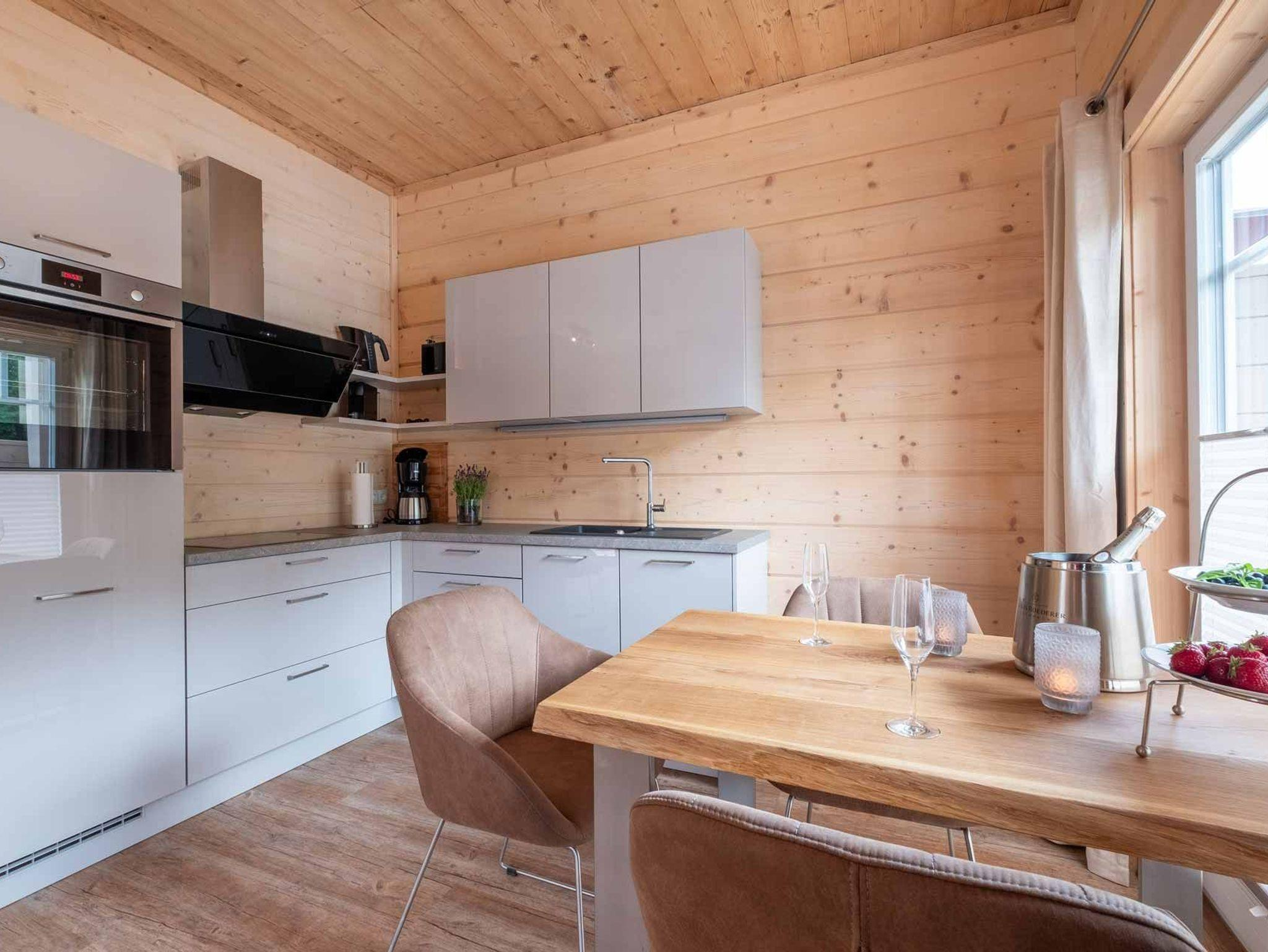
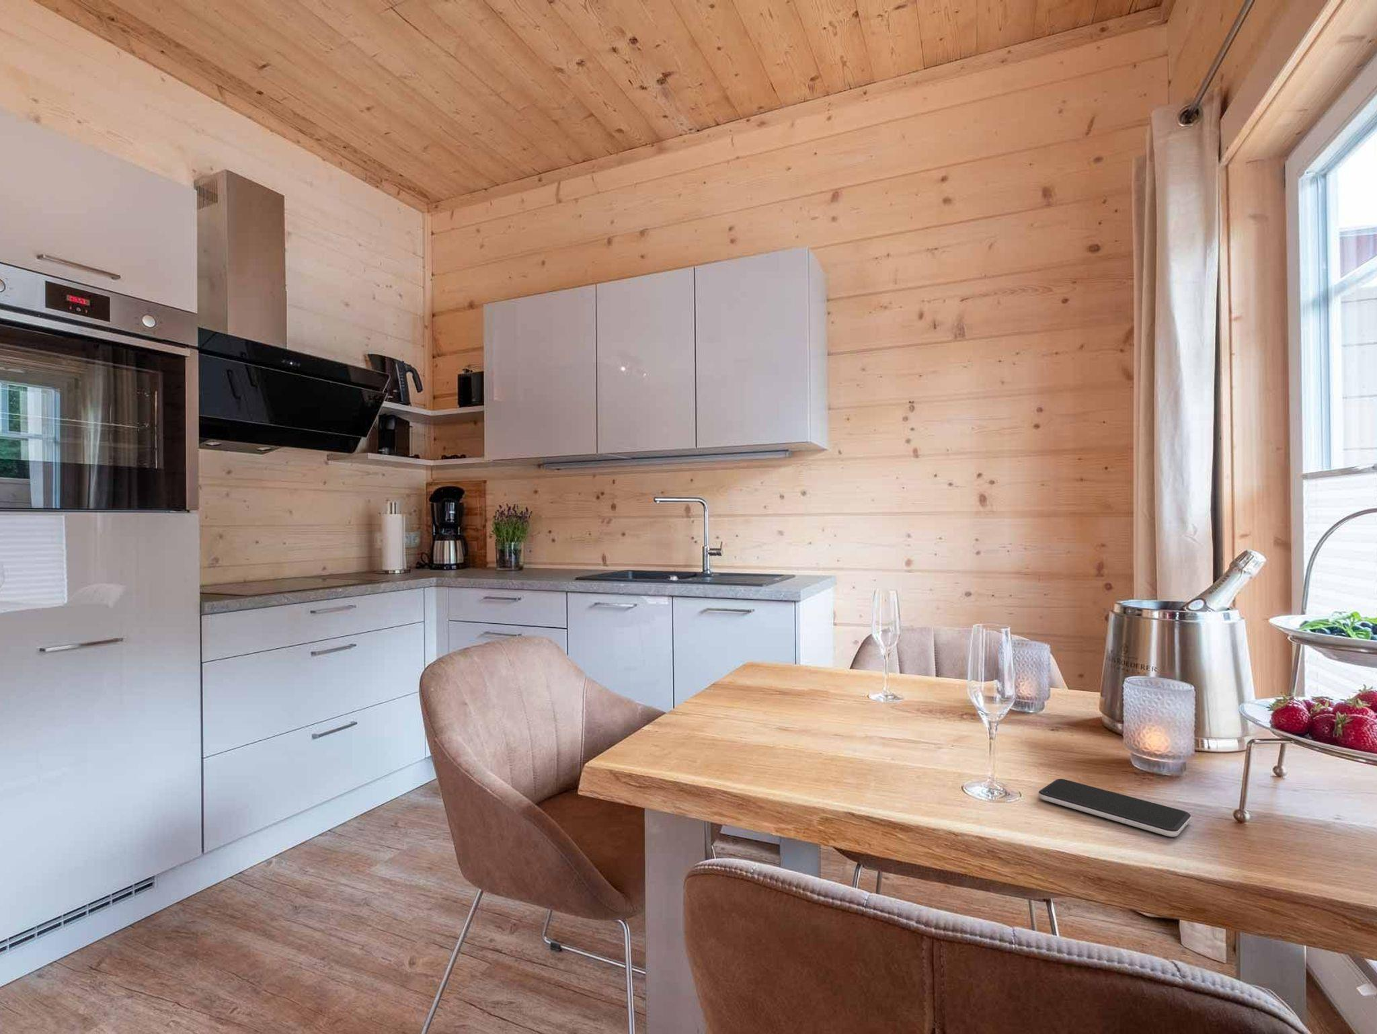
+ smartphone (1111, 805)
